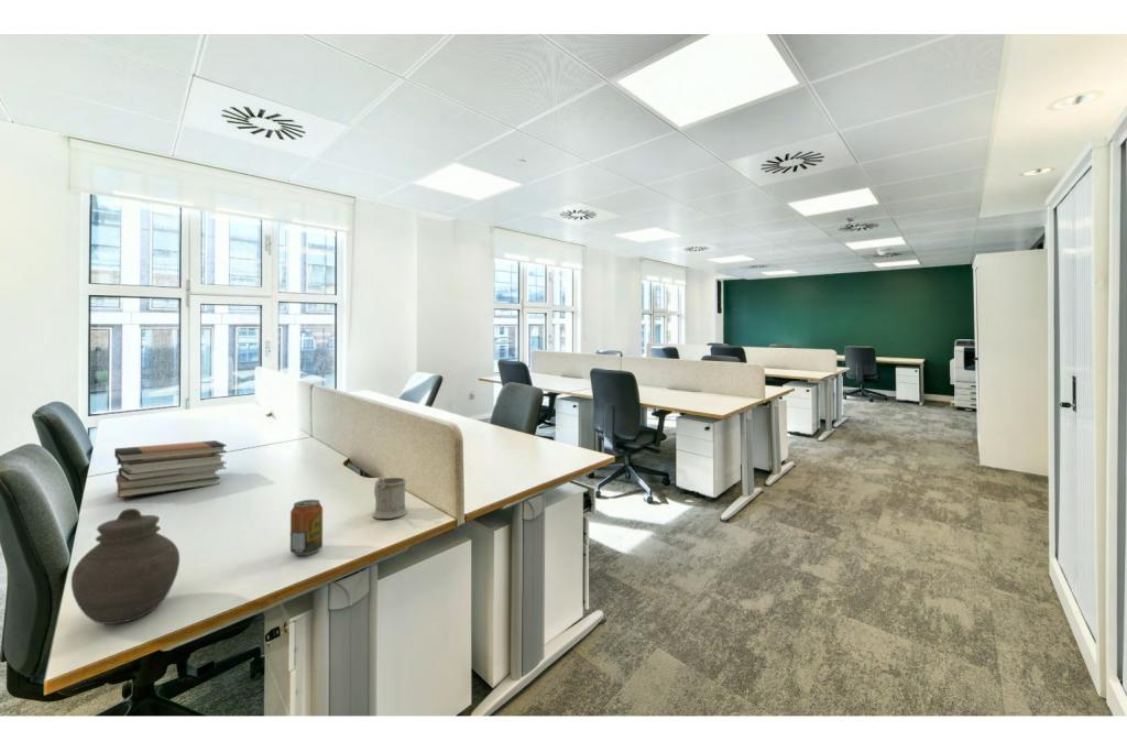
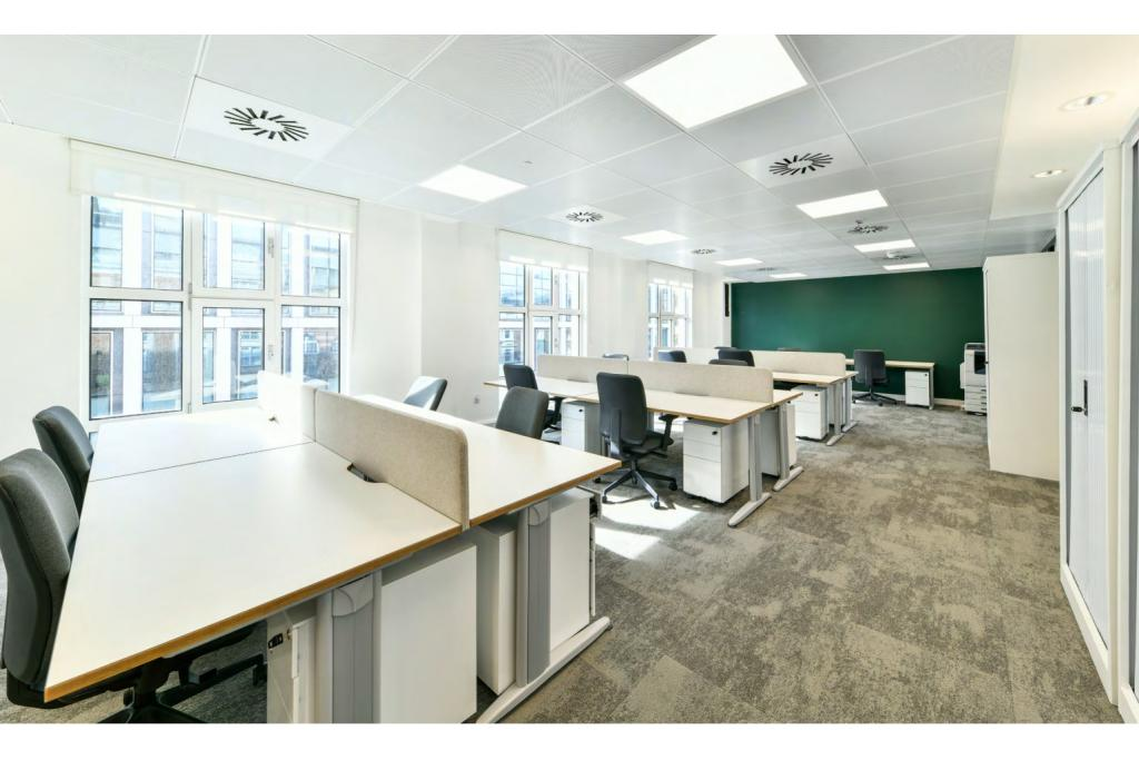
- beverage can (306, 526)
- mug (386, 494)
- book stack (172, 466)
- jar (129, 562)
